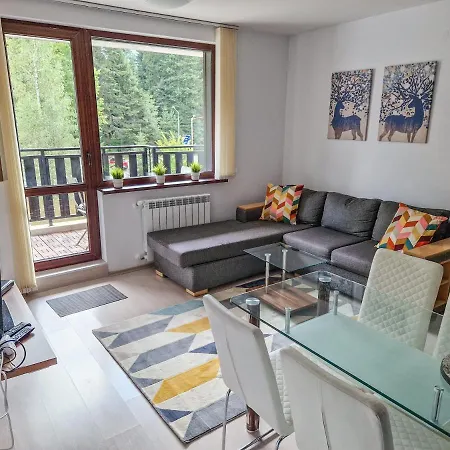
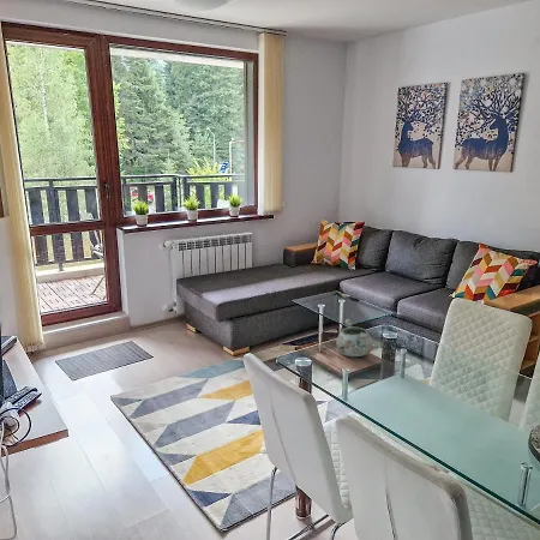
+ decorative bowl (354, 338)
